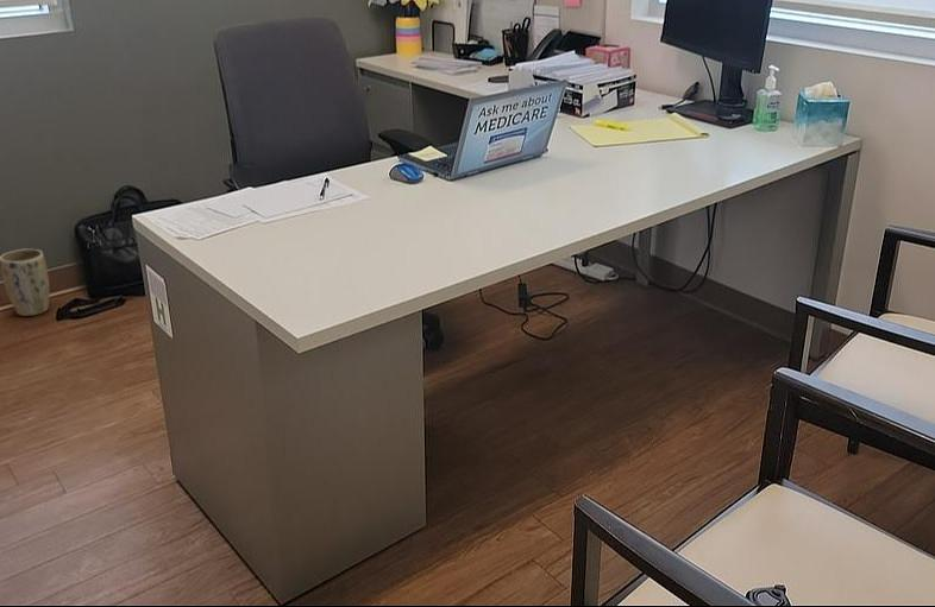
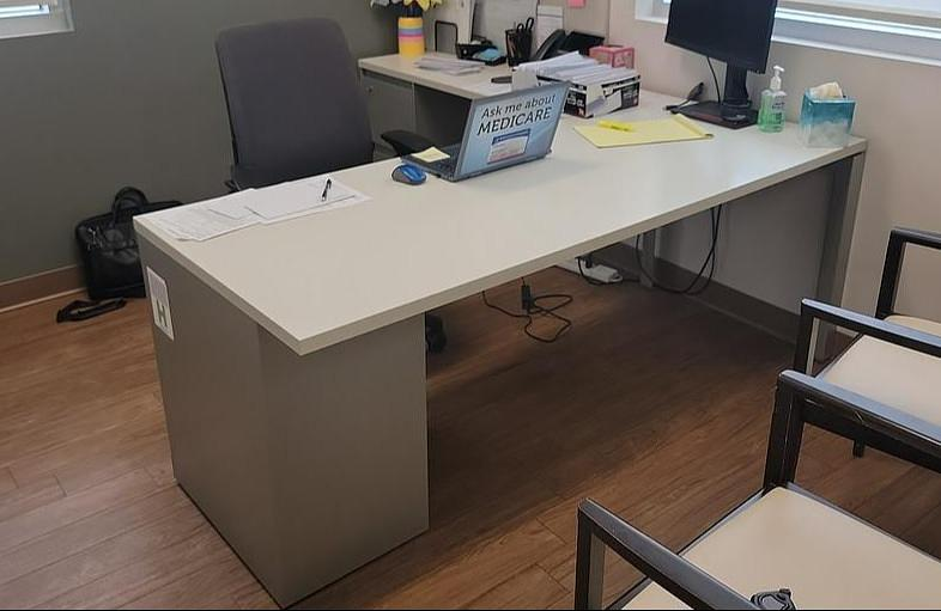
- plant pot (26, 283)
